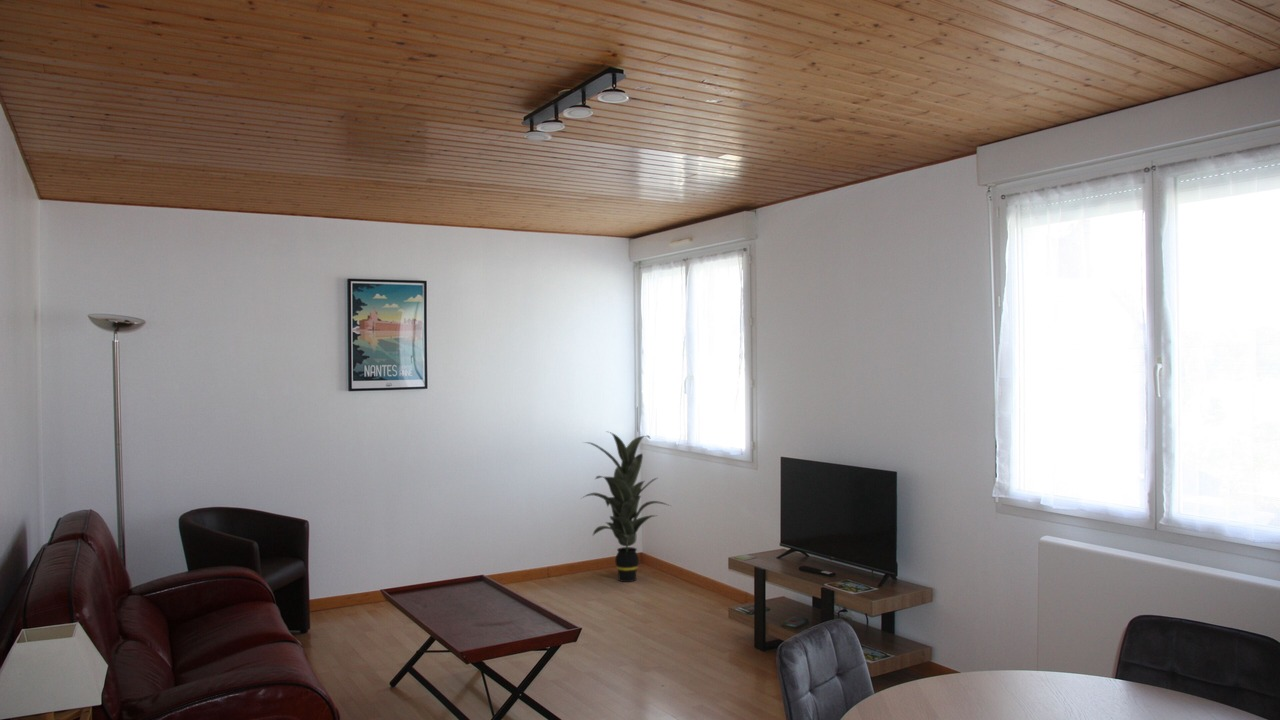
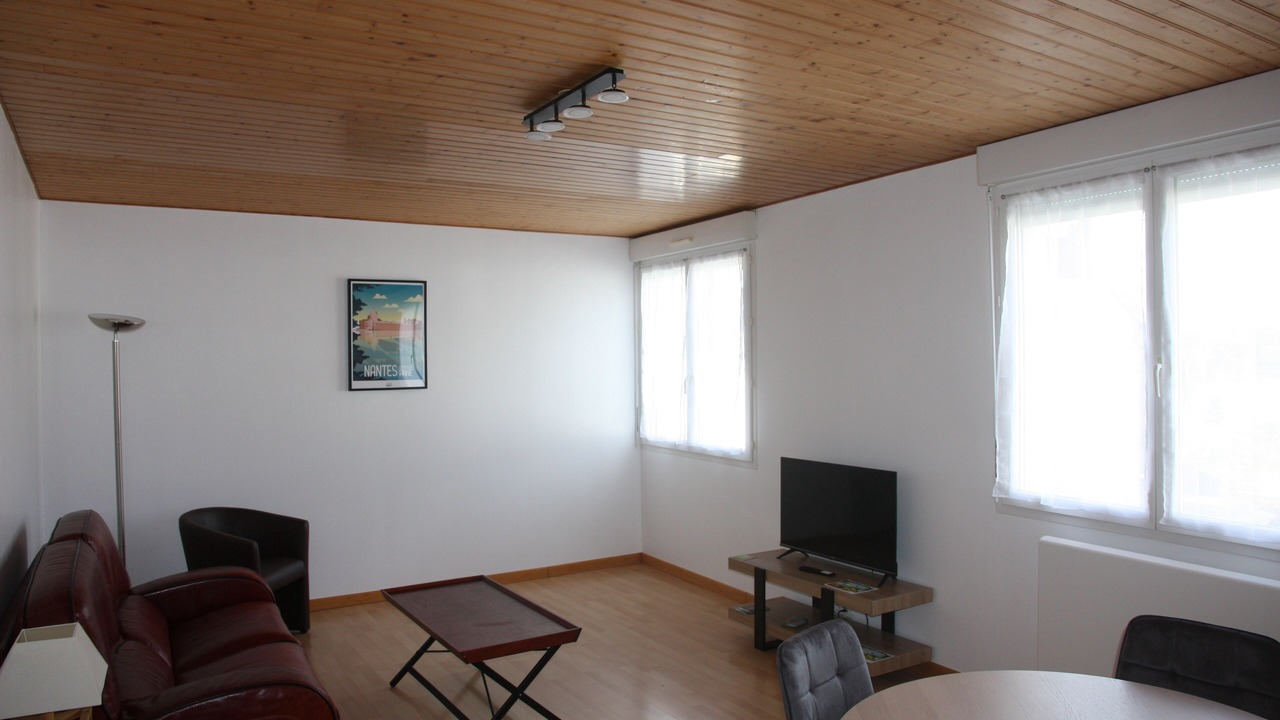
- indoor plant (620, 505)
